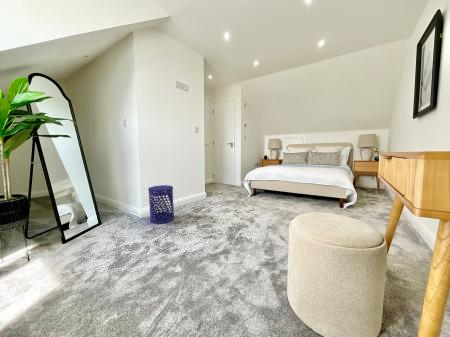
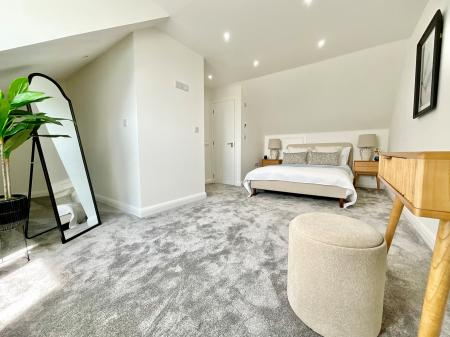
- waste bin (161, 204)
